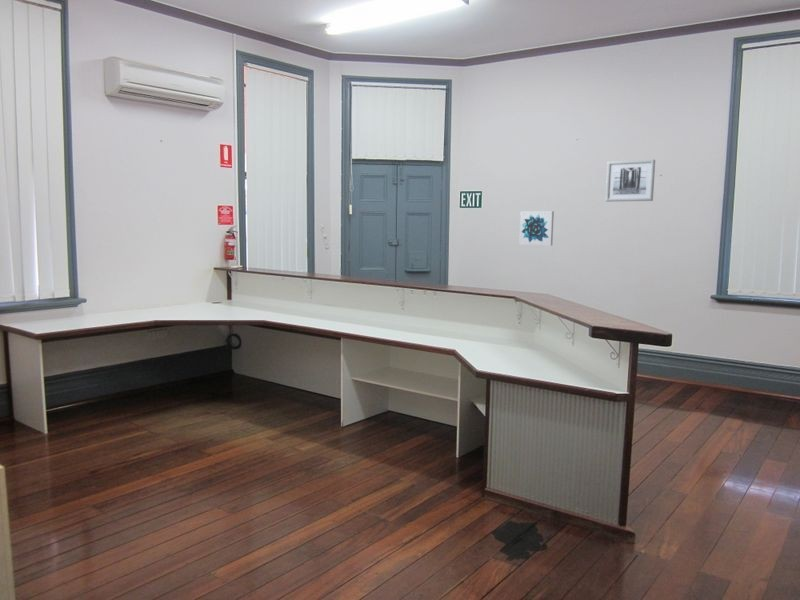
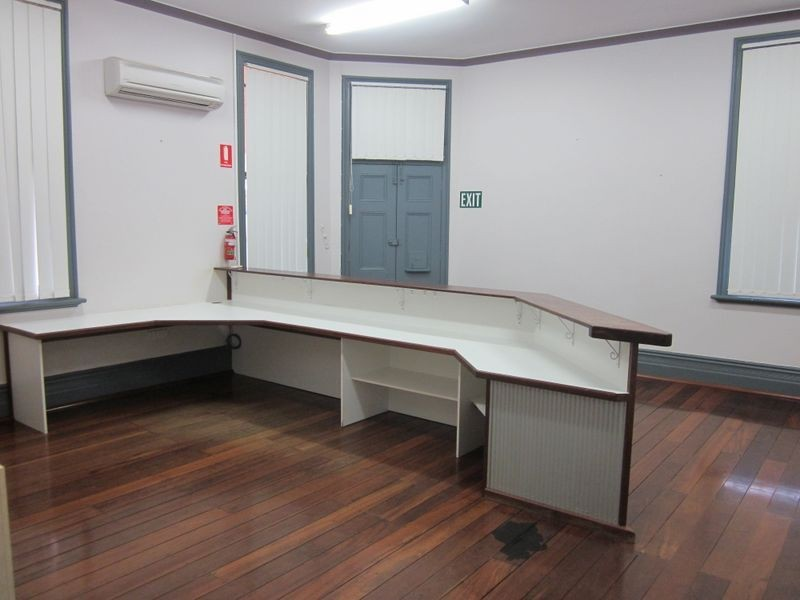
- wall art (629, 181)
- wall art (536, 228)
